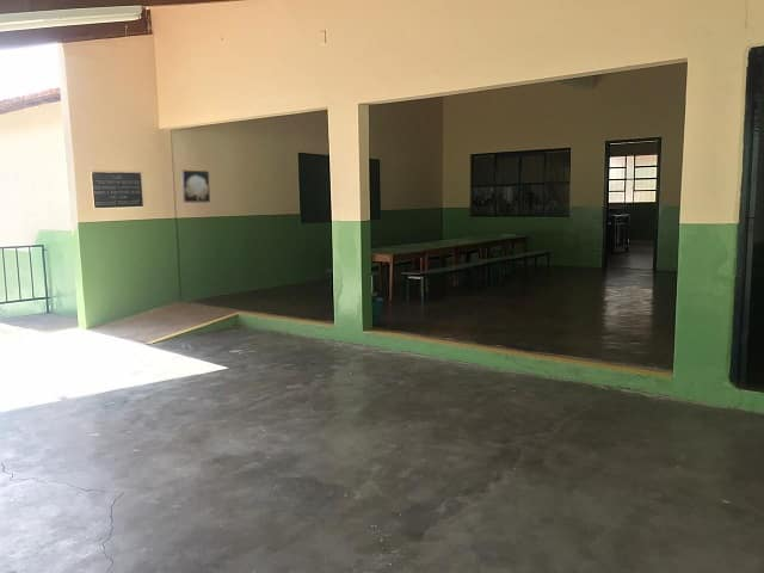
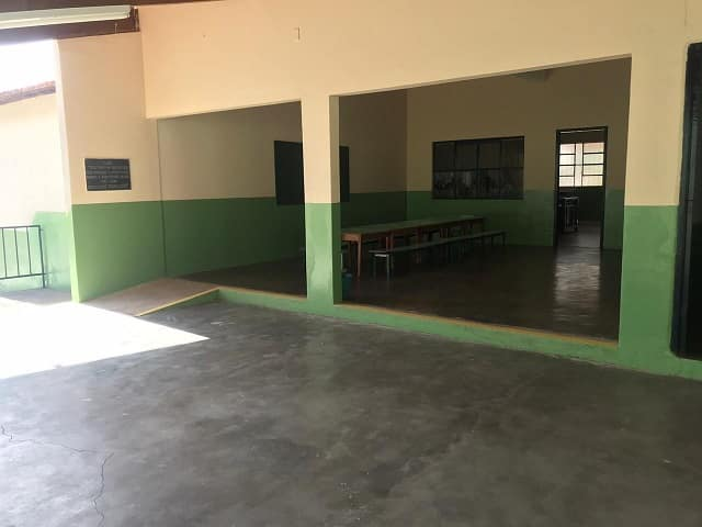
- wall art (196, 186)
